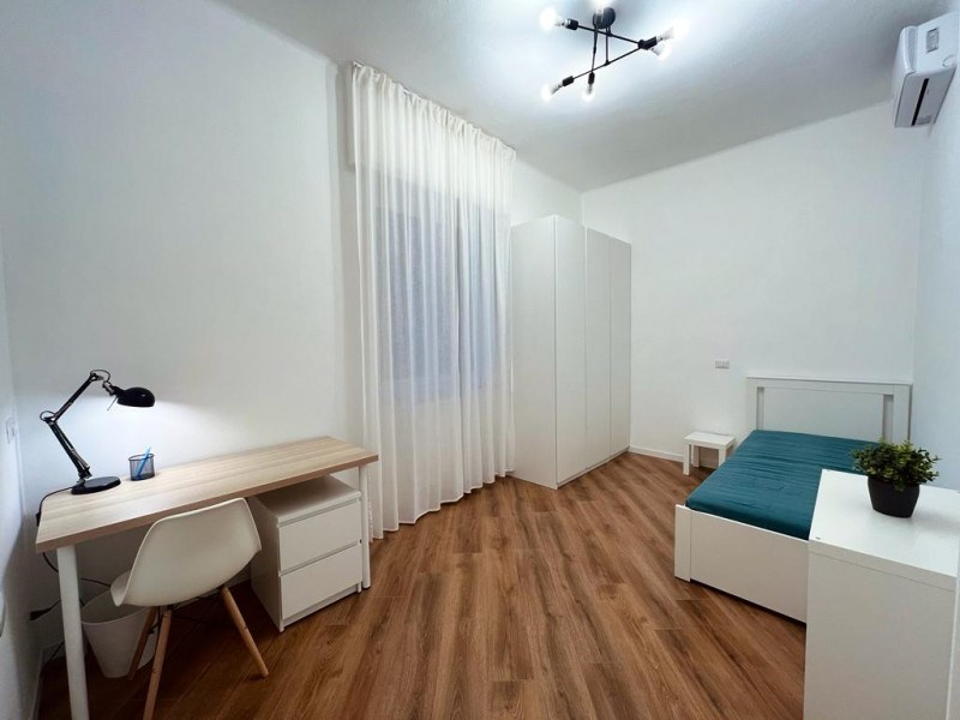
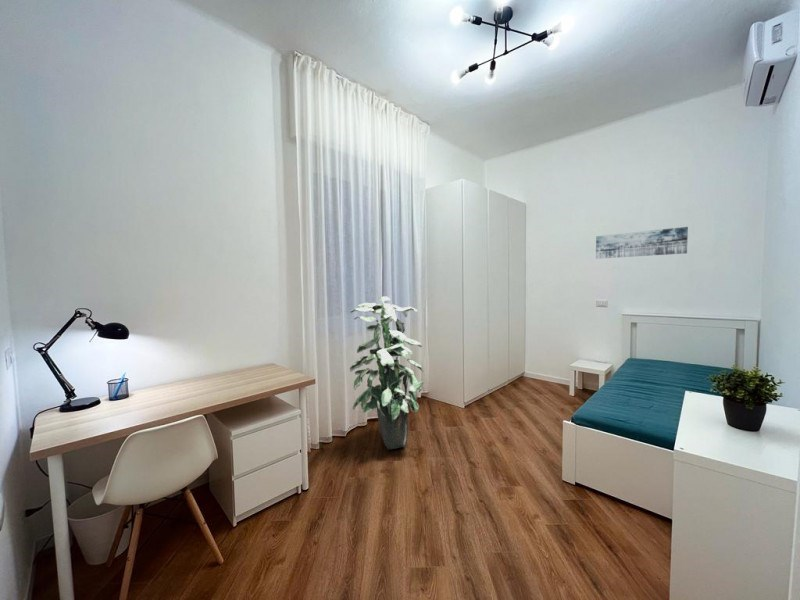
+ wall art (638, 244)
+ indoor plant (386, 370)
